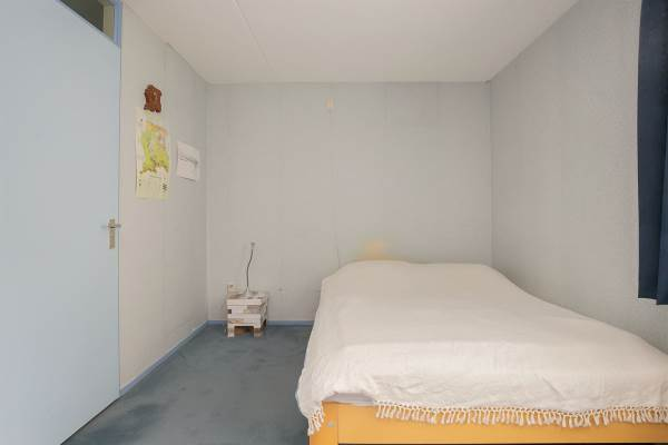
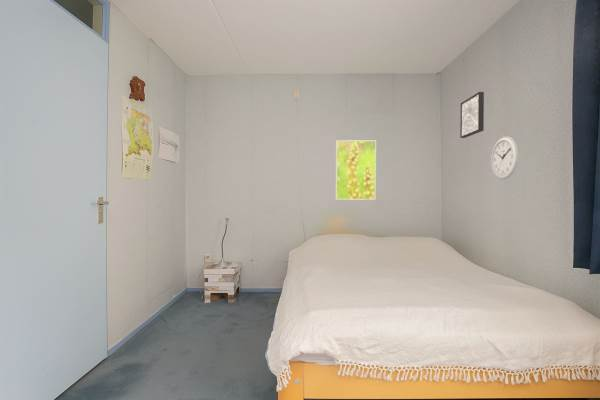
+ wall art (471, 116)
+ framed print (355, 170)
+ wall clock (503, 158)
